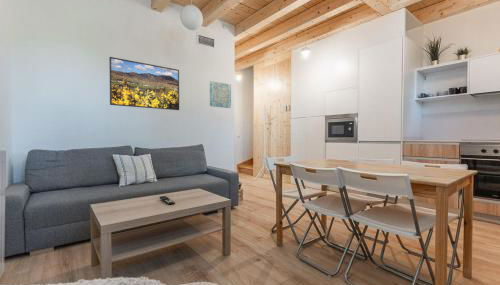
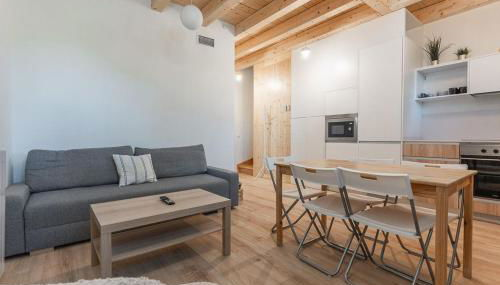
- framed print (147, 85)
- wall art (220, 95)
